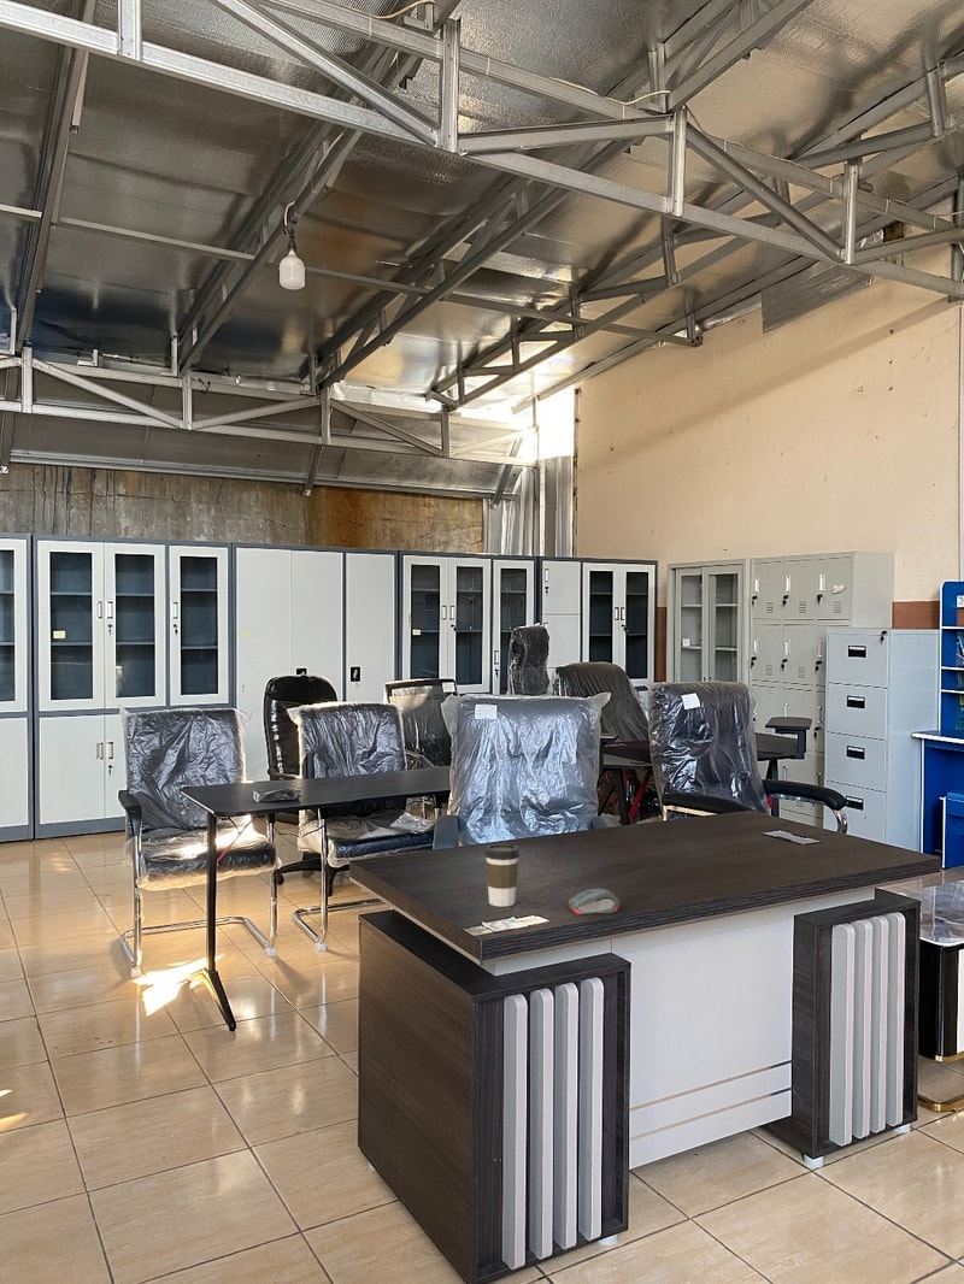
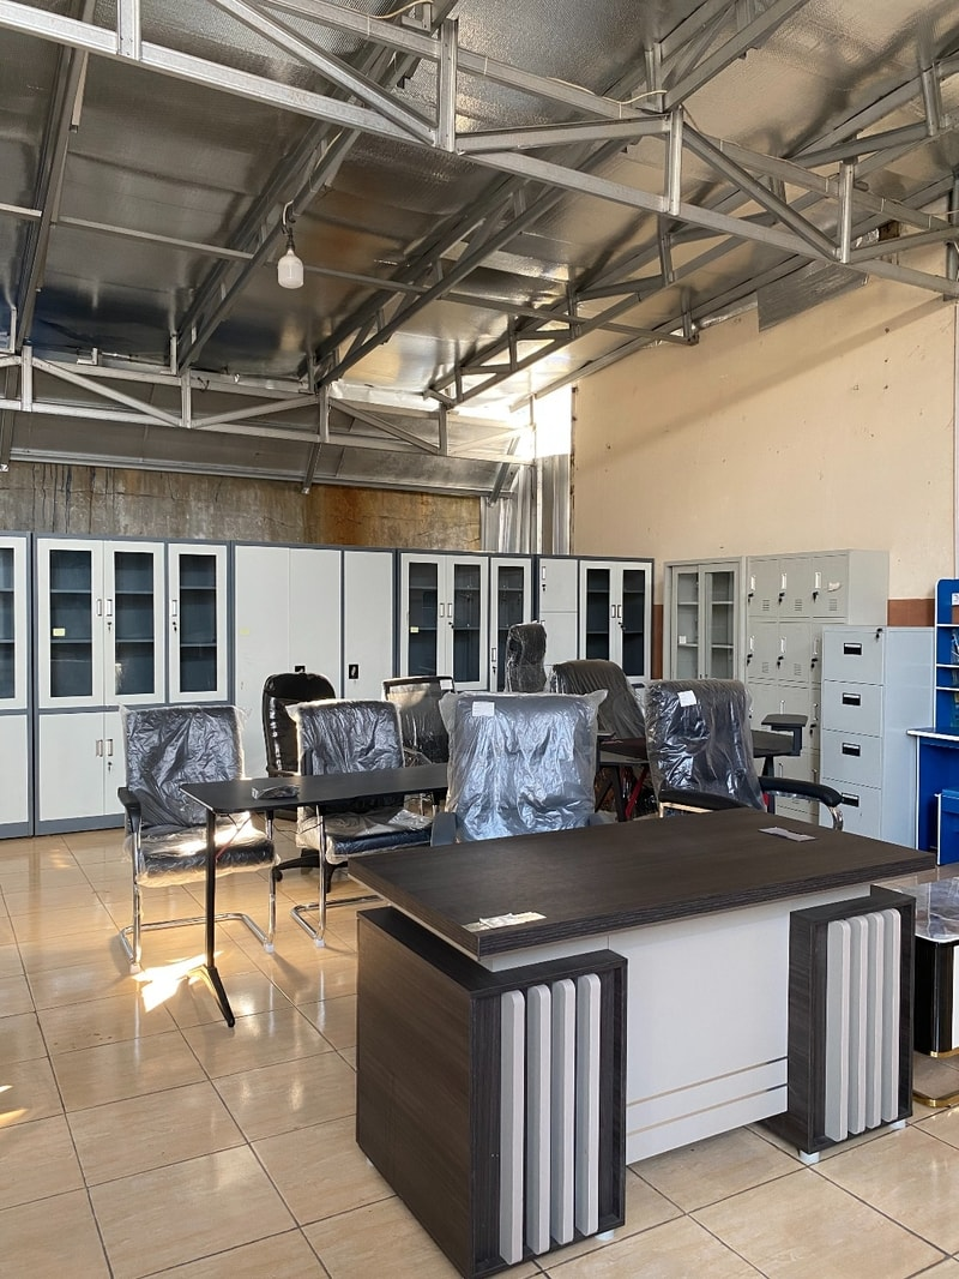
- computer mouse (594, 899)
- coffee cup (501, 874)
